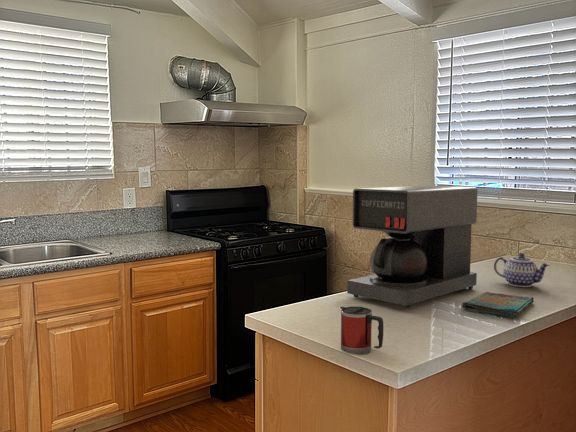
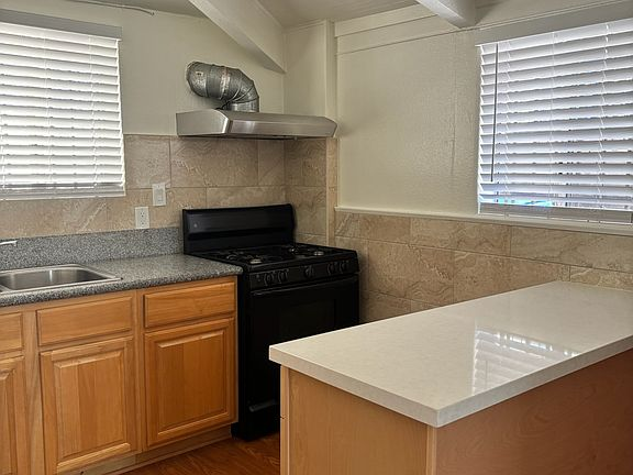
- teapot (521, 269)
- dish towel (498, 302)
- coffee maker (415, 240)
- mug (360, 330)
